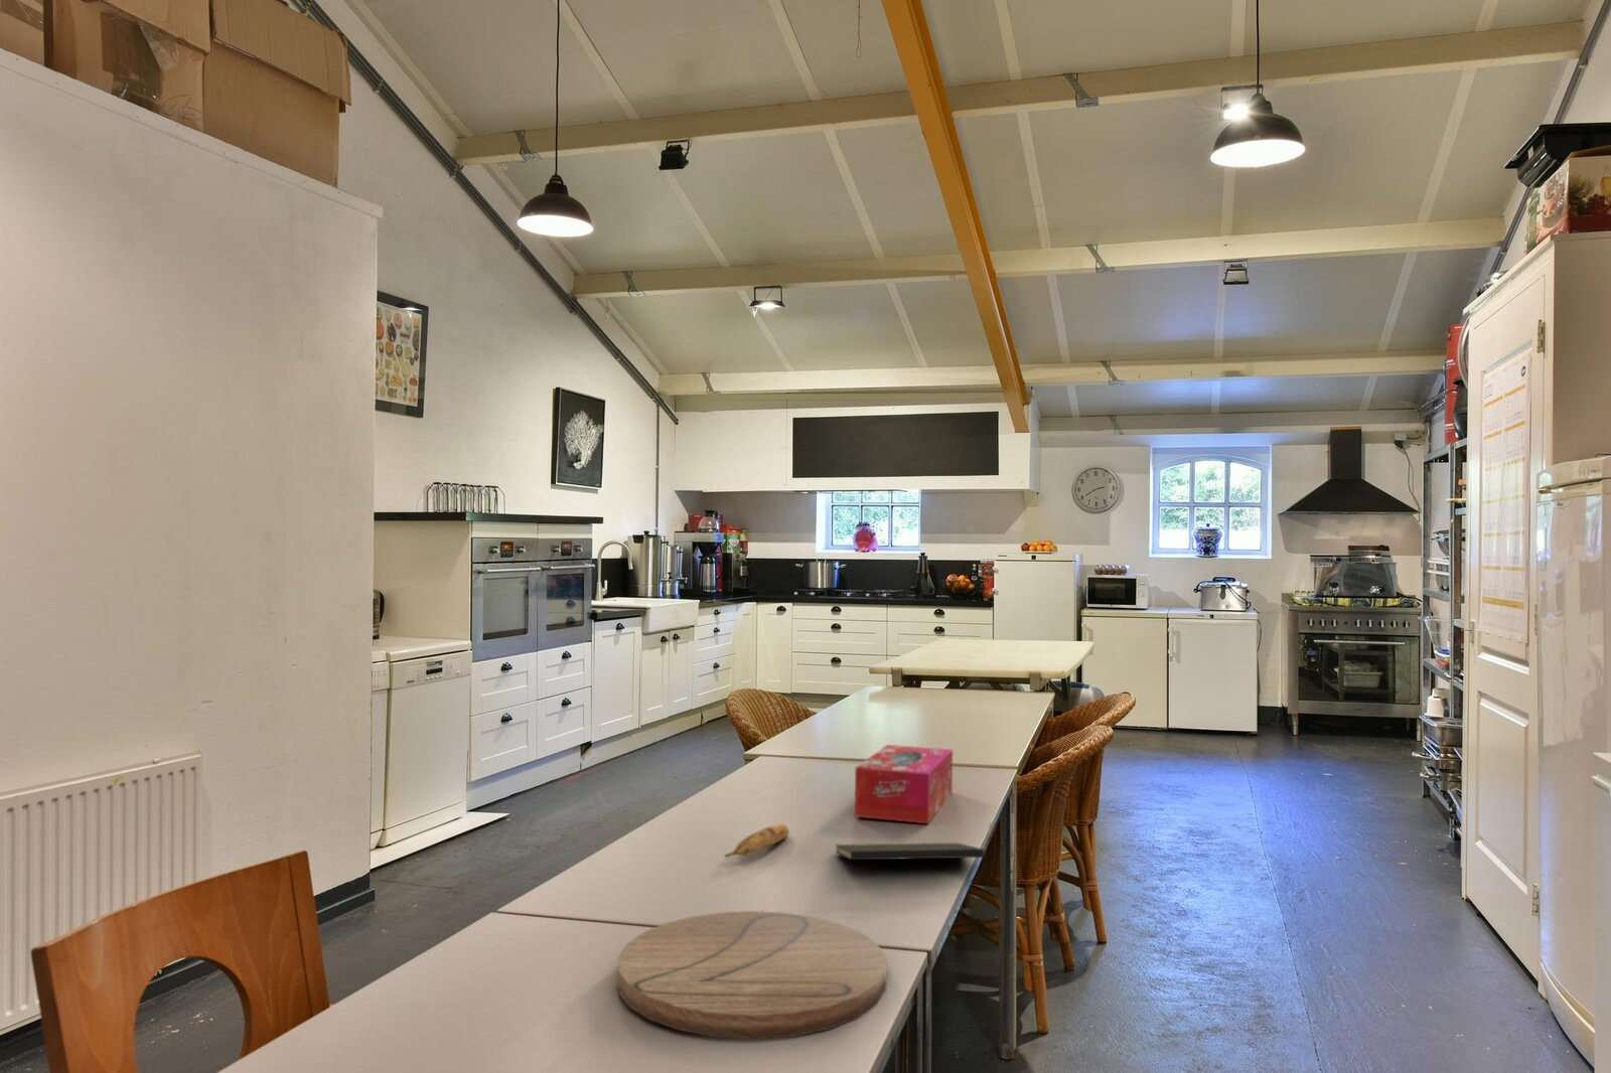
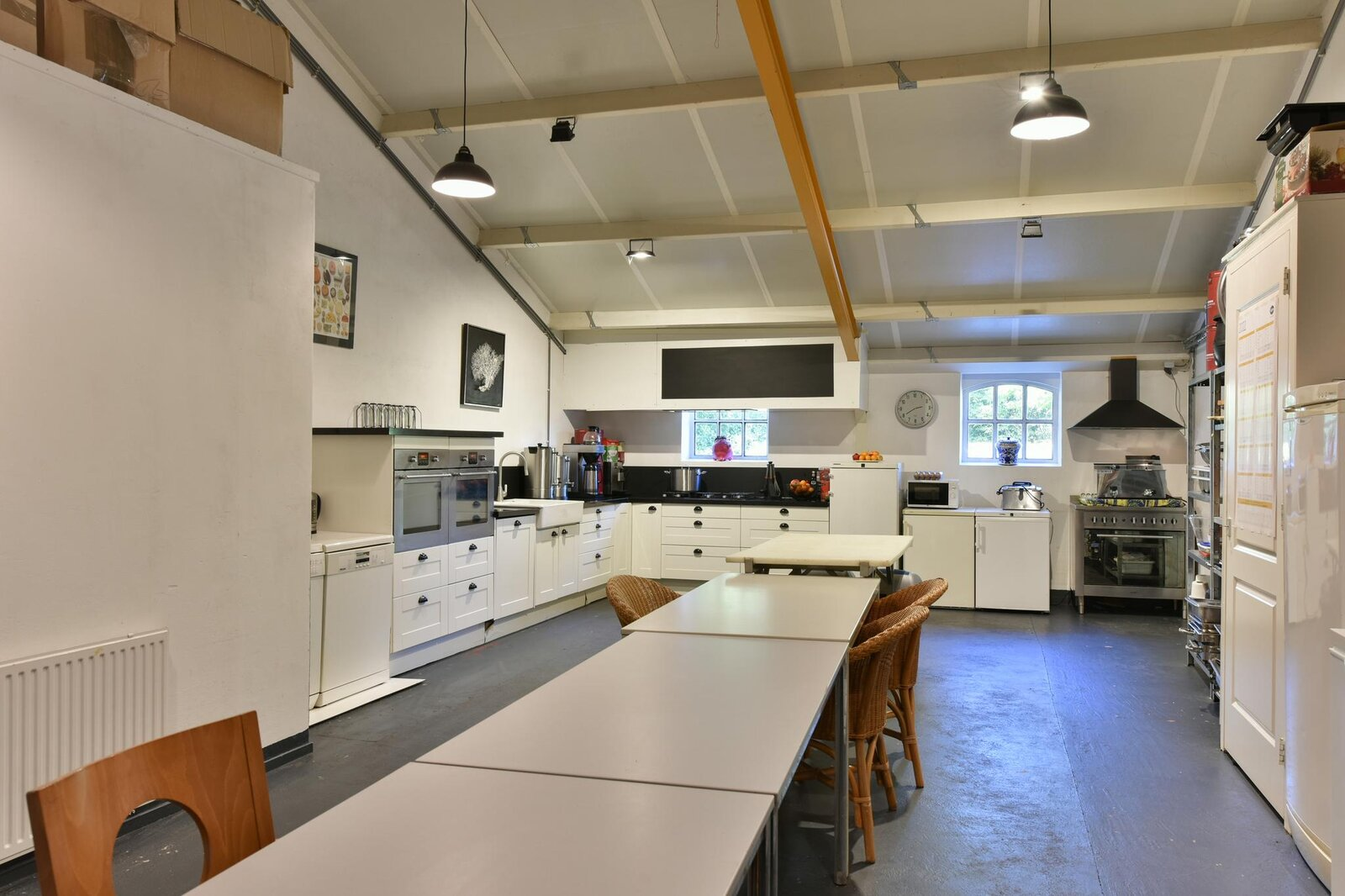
- banana (764, 836)
- notepad (907, 850)
- cutting board (752, 966)
- tissue box (906, 781)
